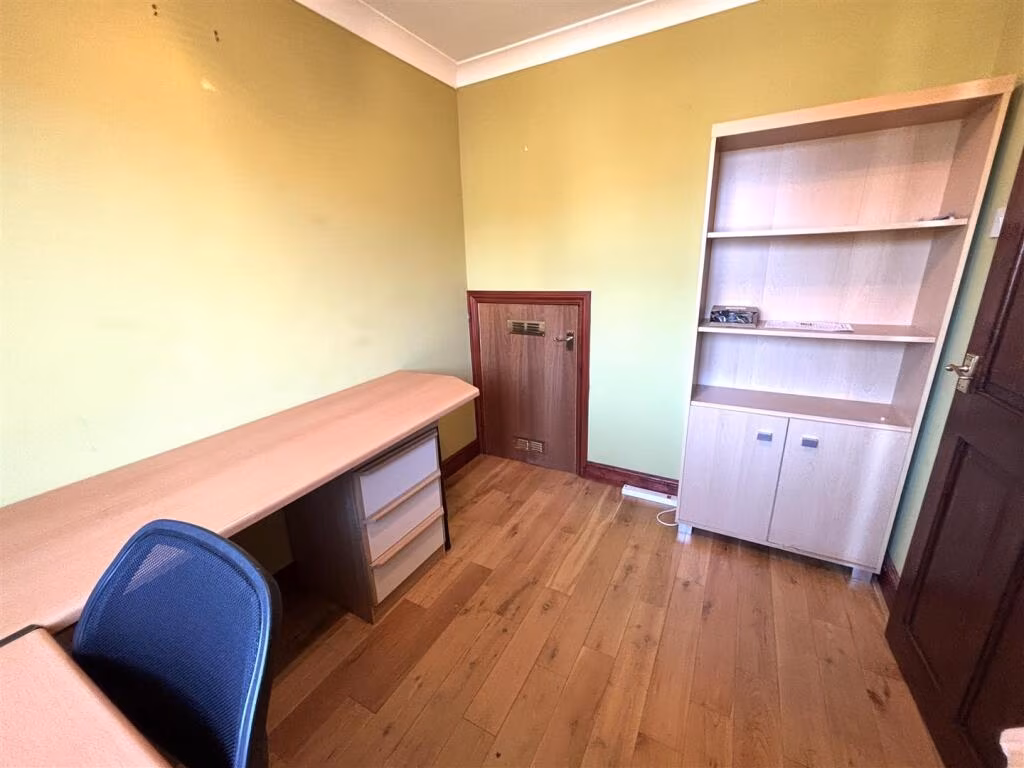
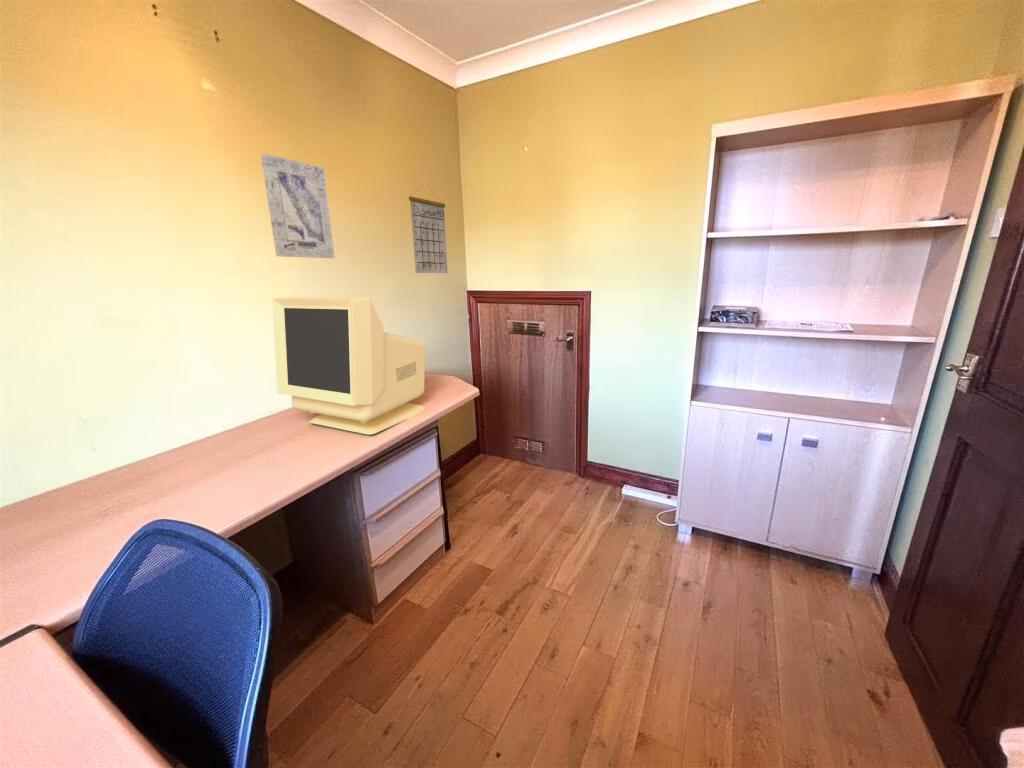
+ wall art (300, 210)
+ monitor (362, 358)
+ calendar (429, 228)
